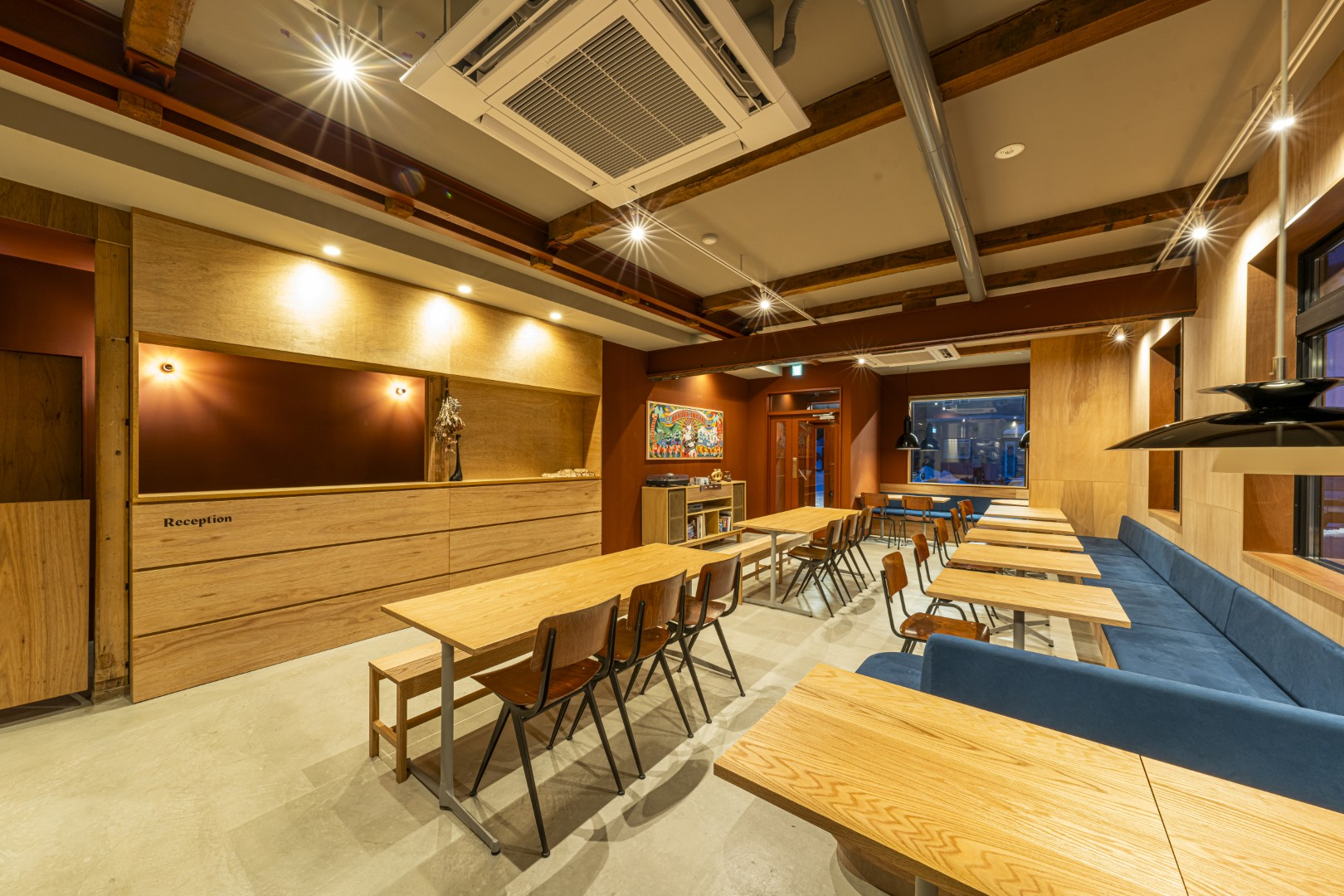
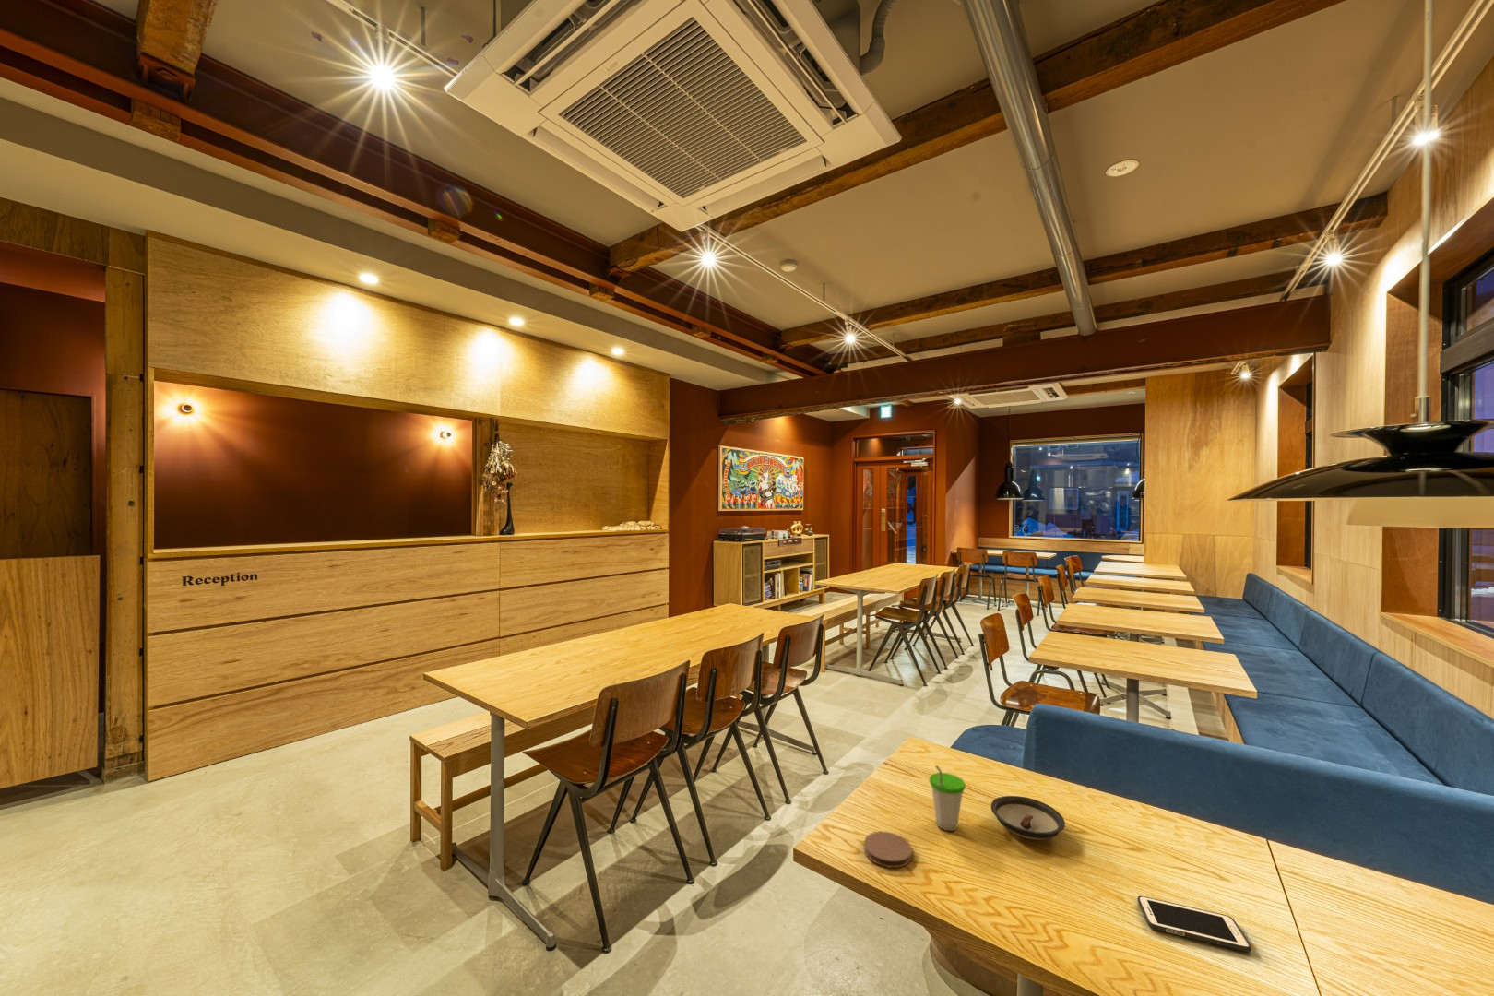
+ cell phone (1191, 923)
+ cup (946, 793)
+ saucer (1026, 820)
+ coaster (887, 848)
